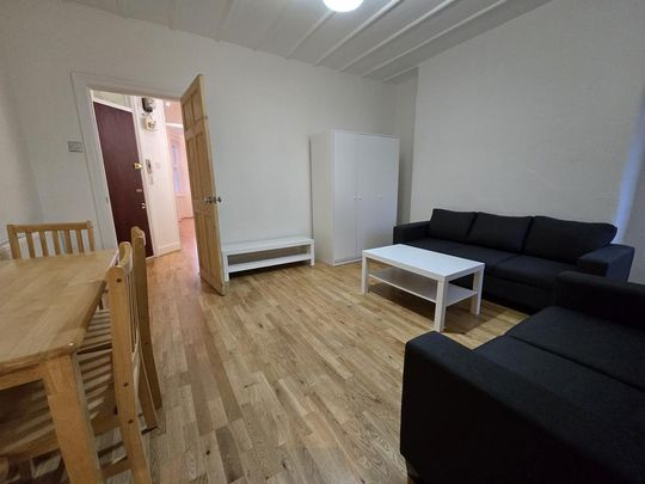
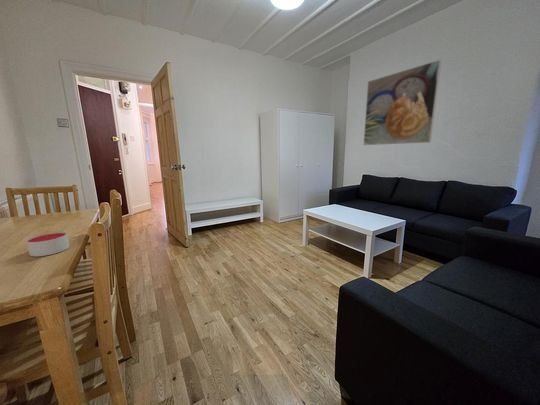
+ candle (48, 243)
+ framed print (396, 109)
